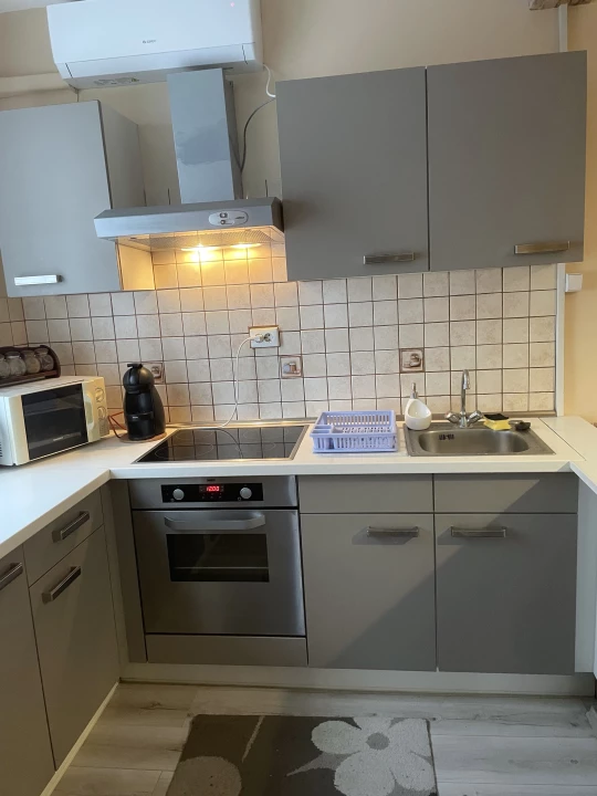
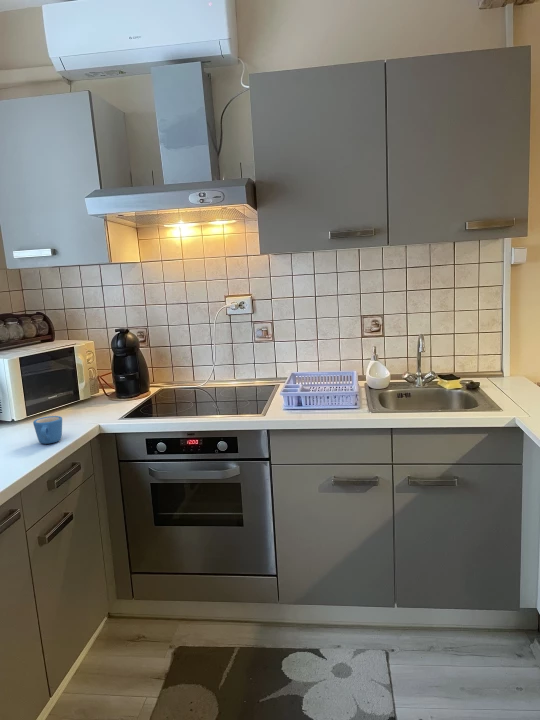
+ mug (48, 431)
